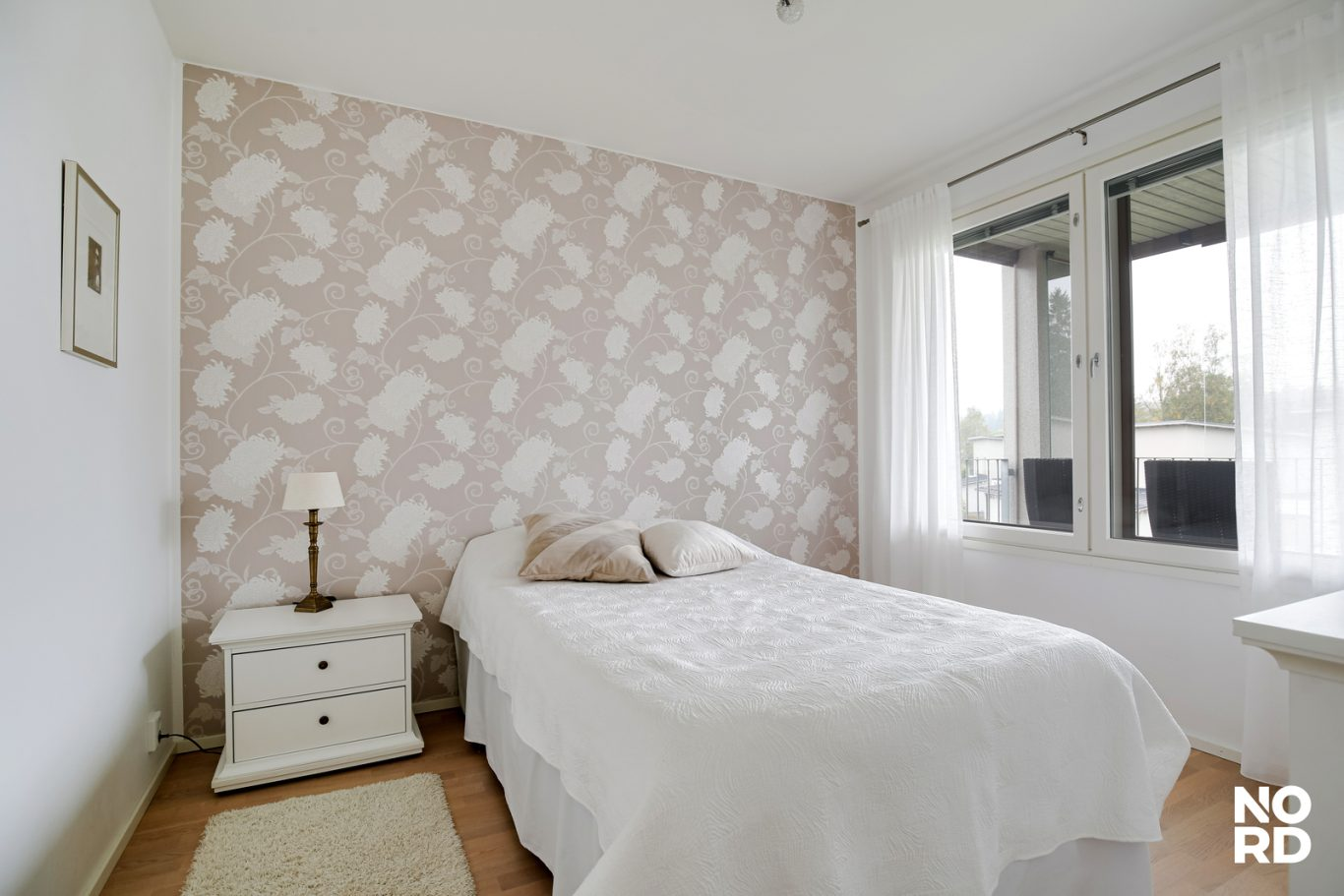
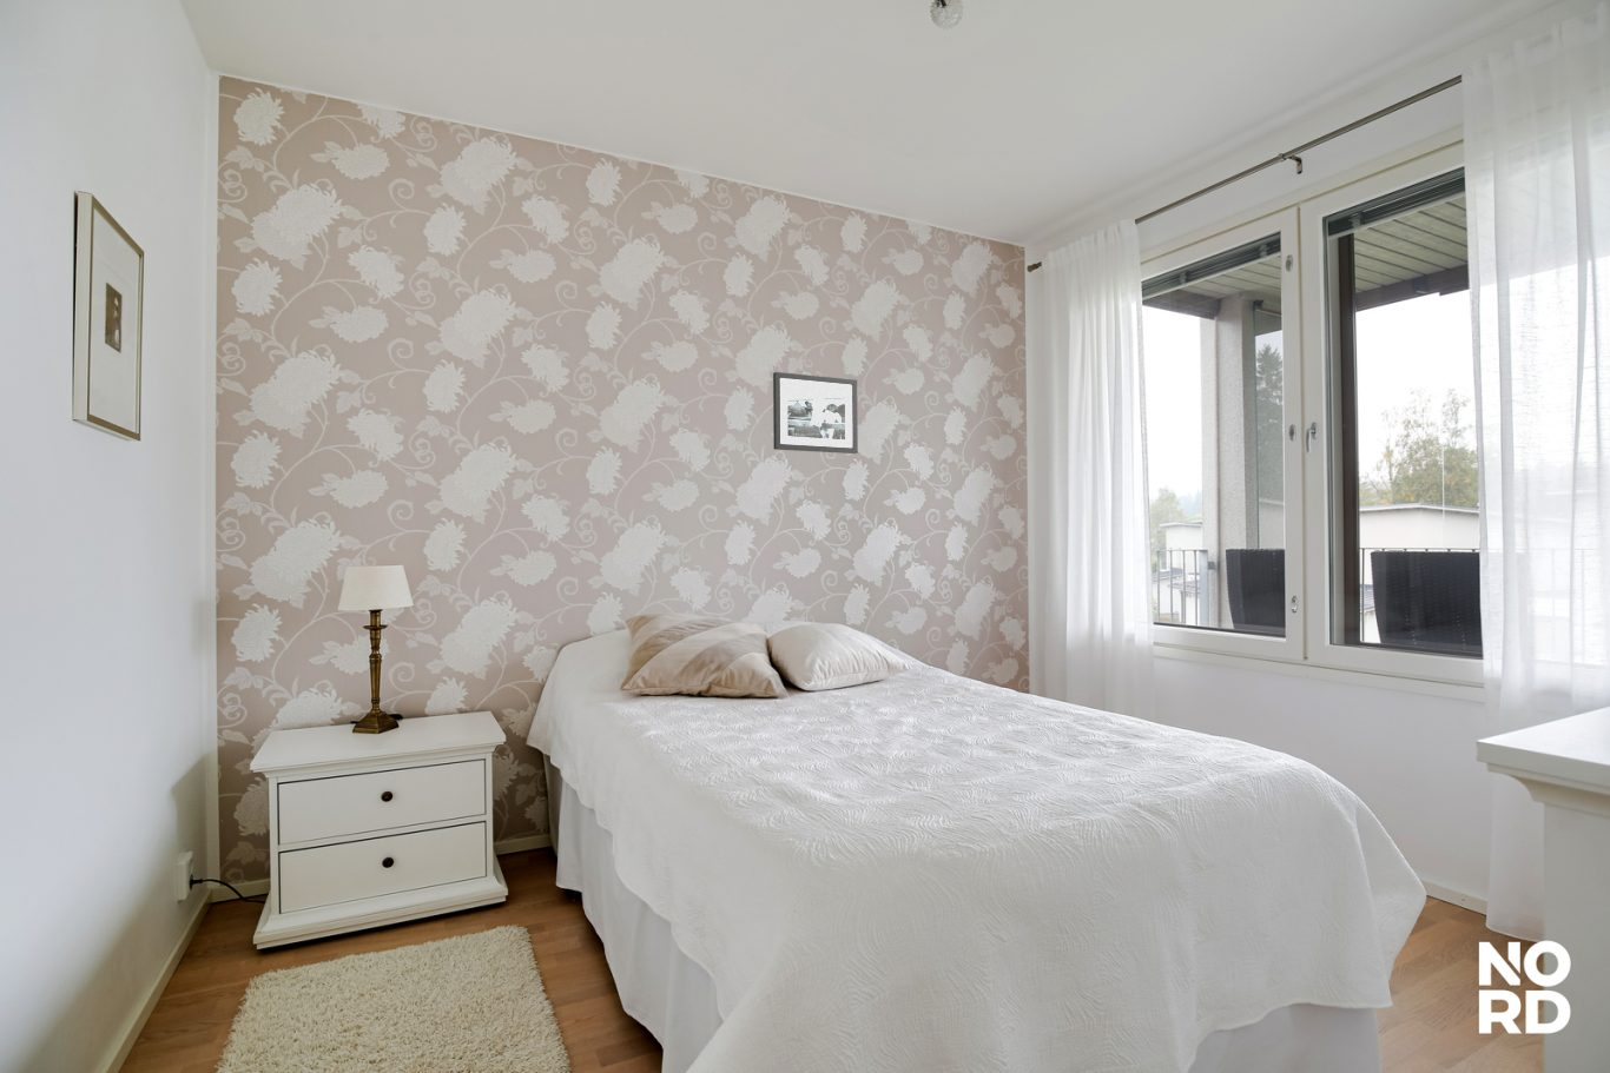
+ picture frame (816, 413)
